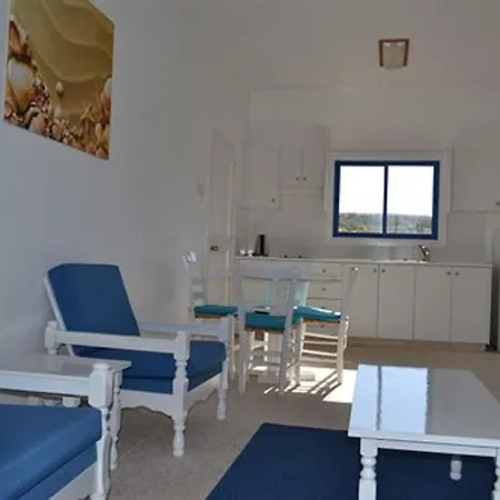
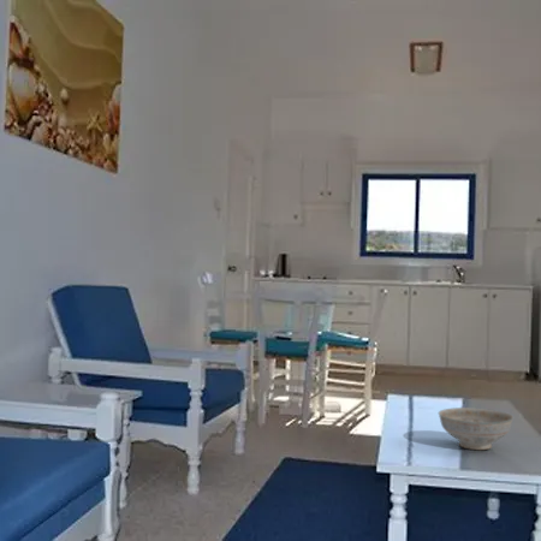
+ decorative bowl (475, 429)
